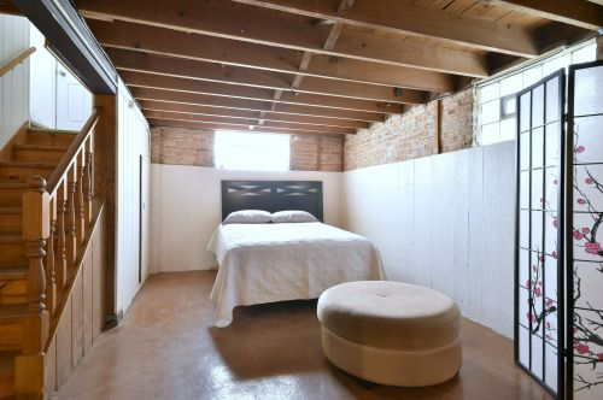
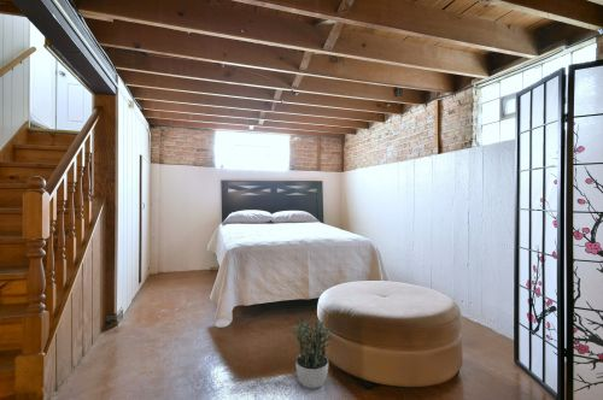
+ potted plant (311, 347)
